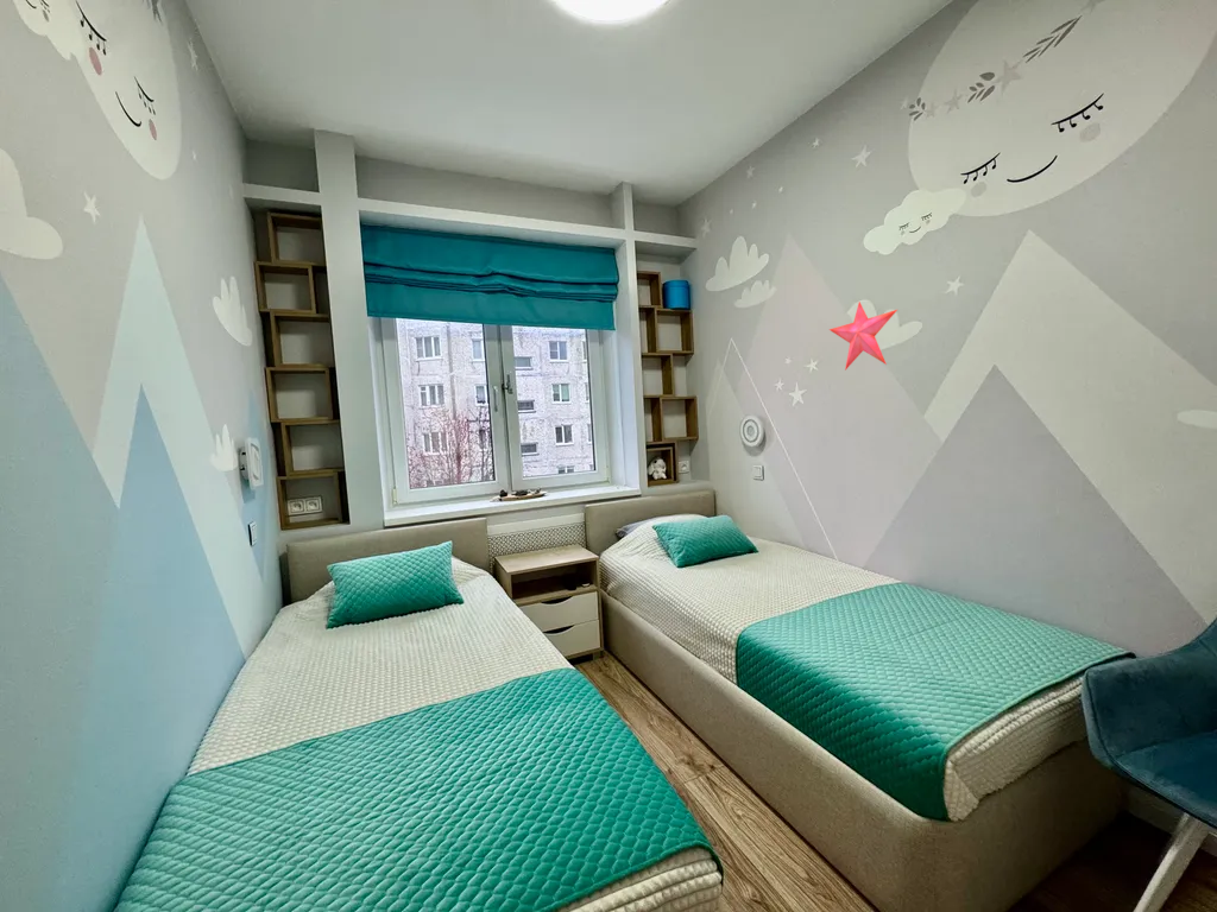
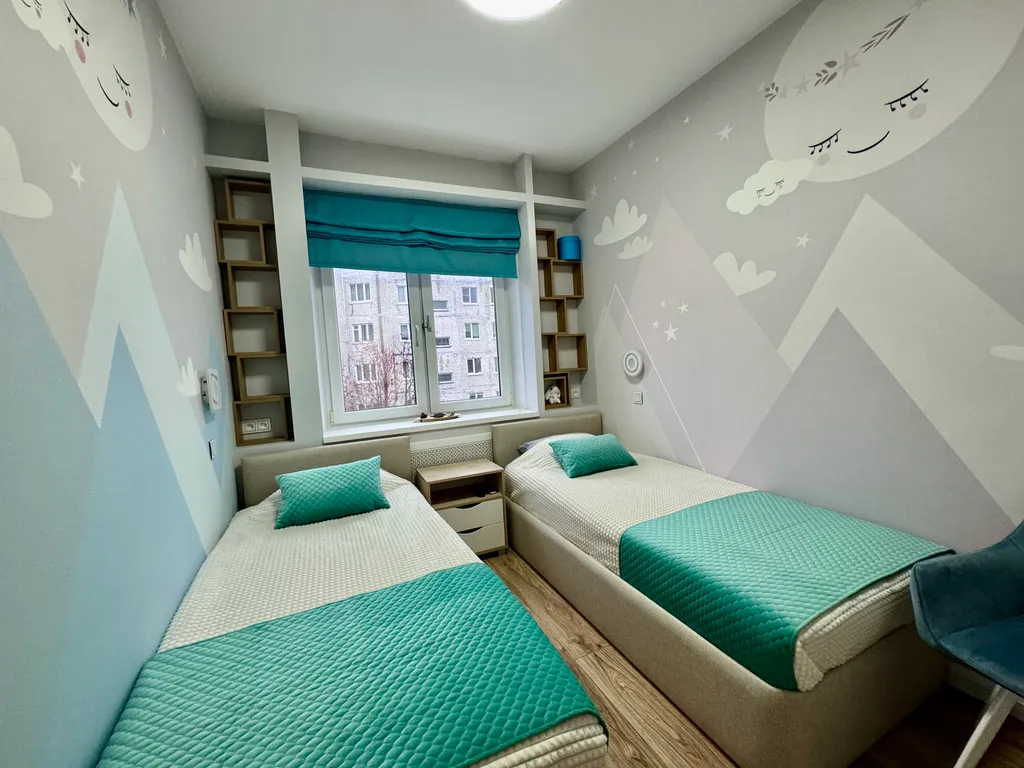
- decorative star (860, 334)
